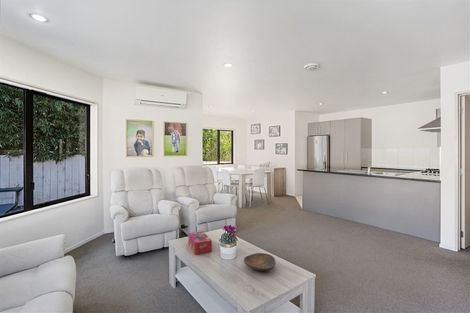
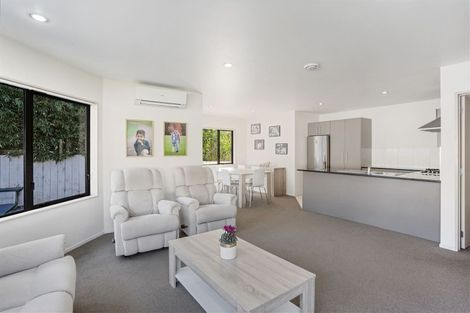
- decorative bowl (259, 263)
- tissue box (199, 241)
